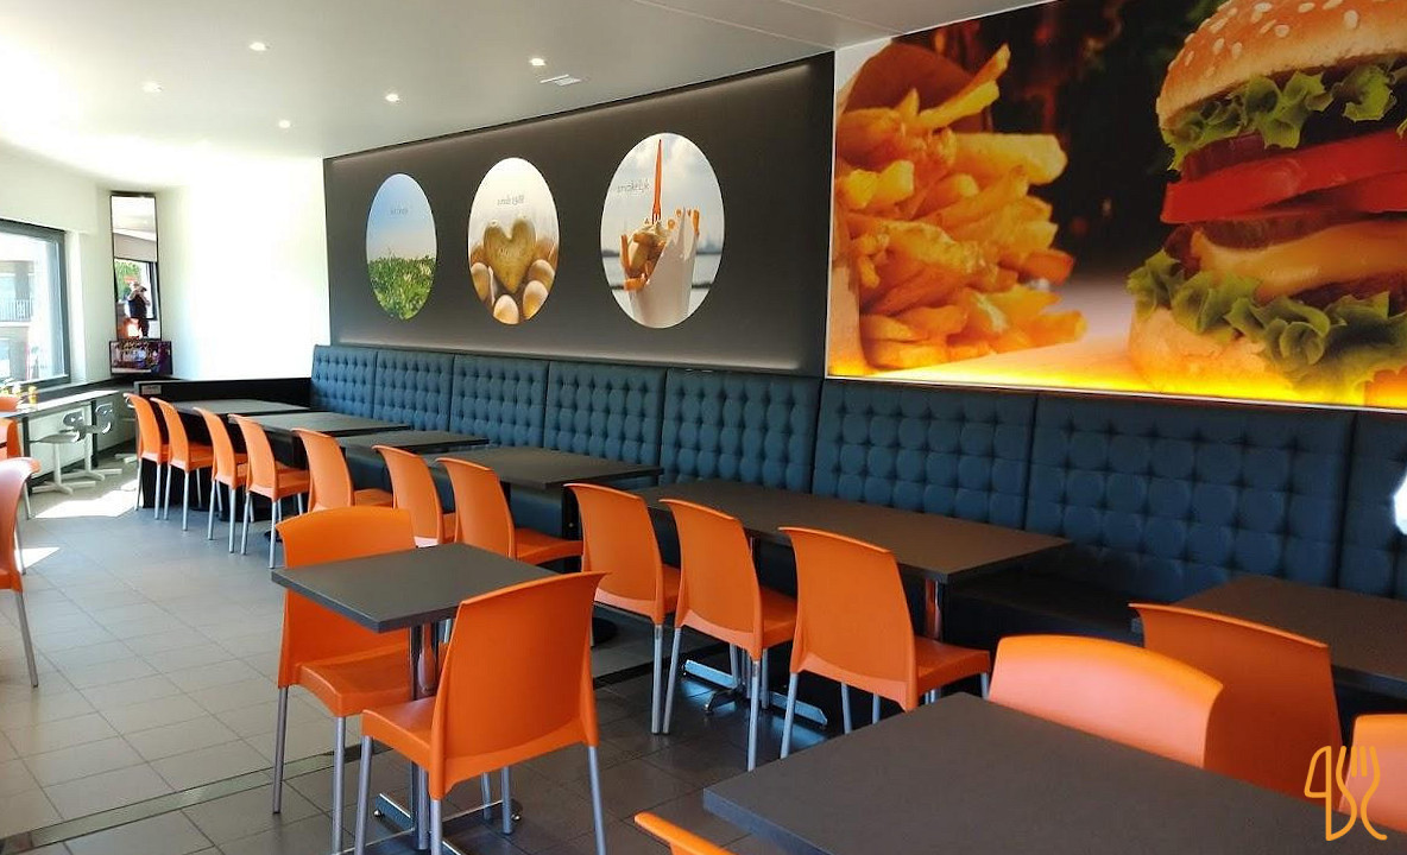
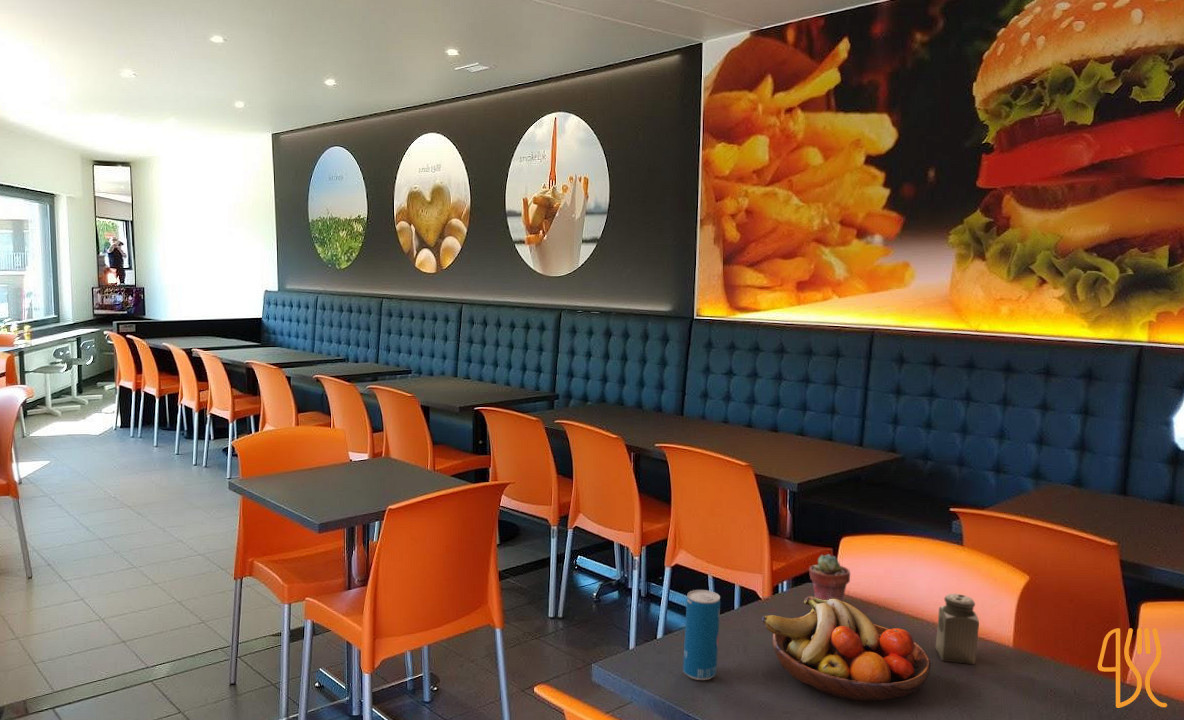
+ beverage can (701, 634)
+ fruit bowl (848, 641)
+ salt shaker (957, 626)
+ potted succulent (829, 579)
